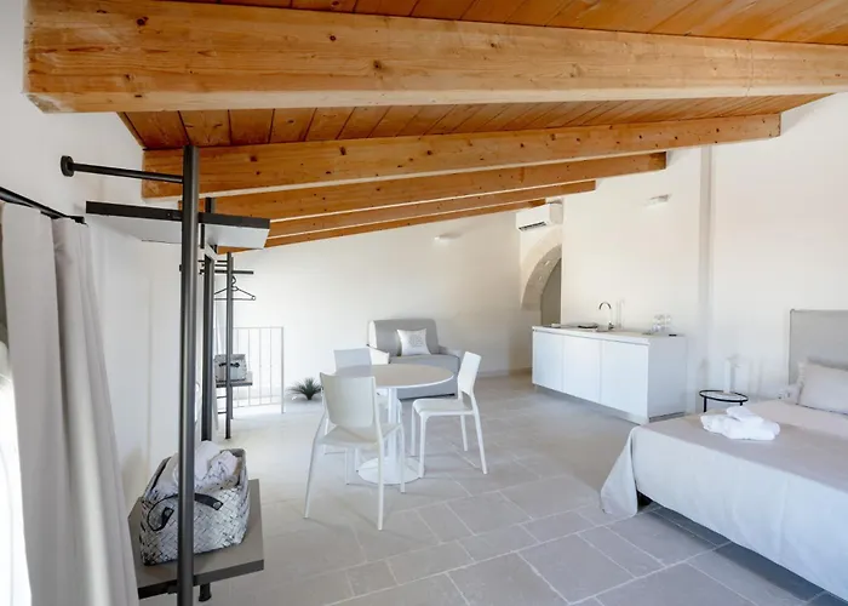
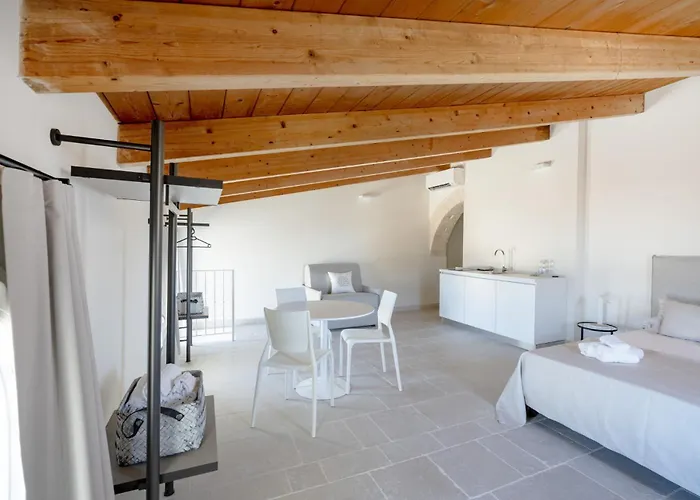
- indoor plant (309, 388)
